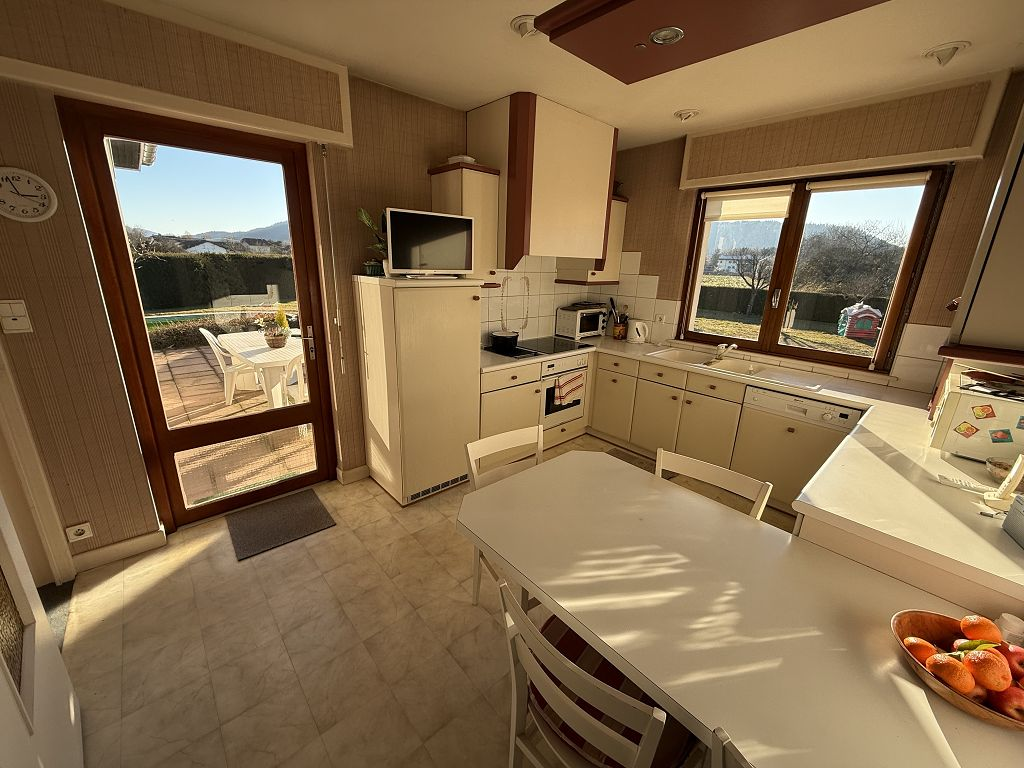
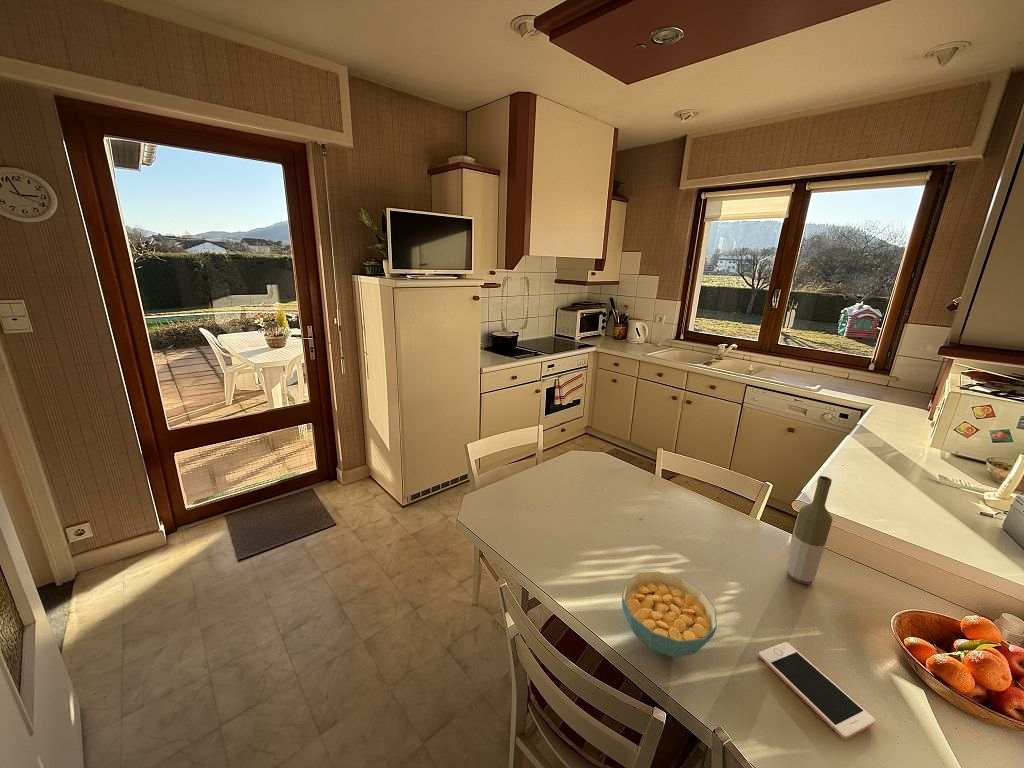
+ bottle (811, 529)
+ cell phone (812, 685)
+ cereal bowl (665, 620)
